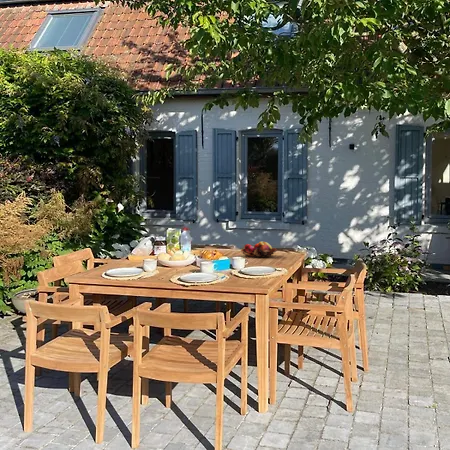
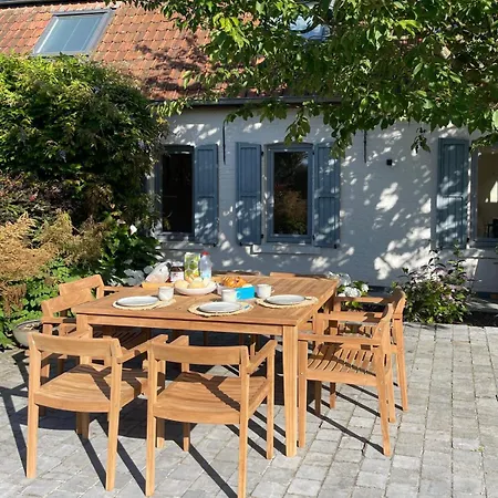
- fruit basket (259, 249)
